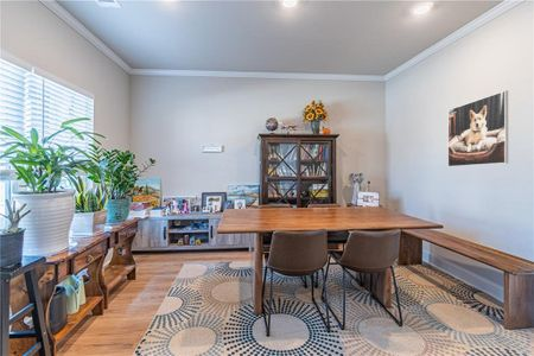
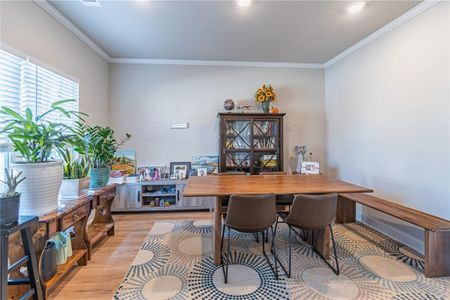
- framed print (473, 133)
